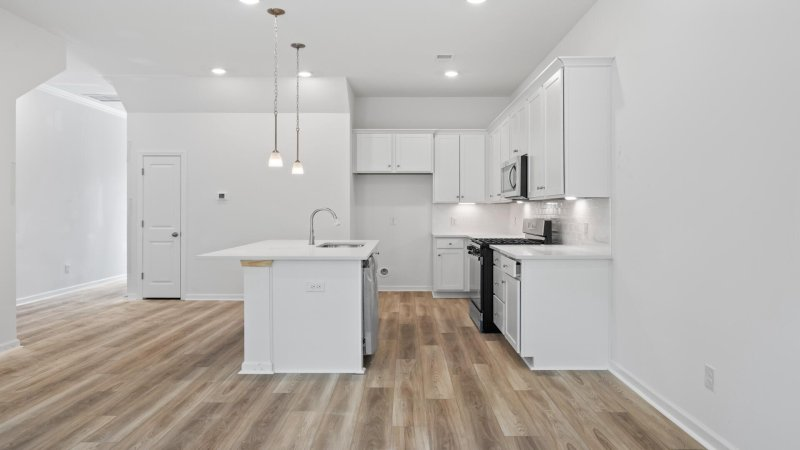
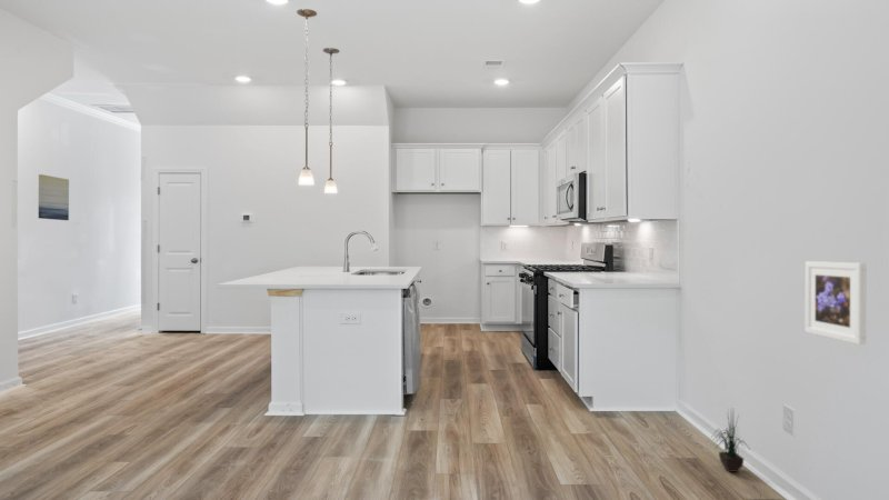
+ potted plant (729, 434)
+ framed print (832, 300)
+ wall art (53, 198)
